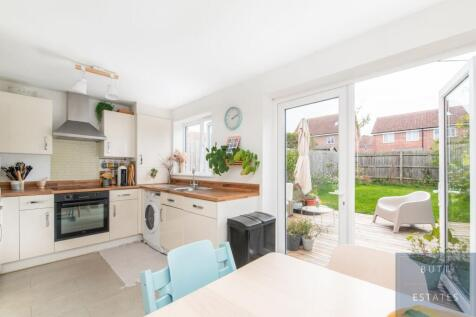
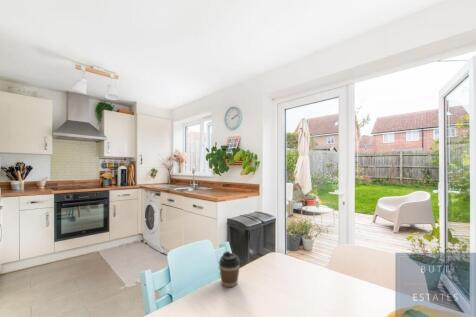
+ coffee cup (229, 268)
